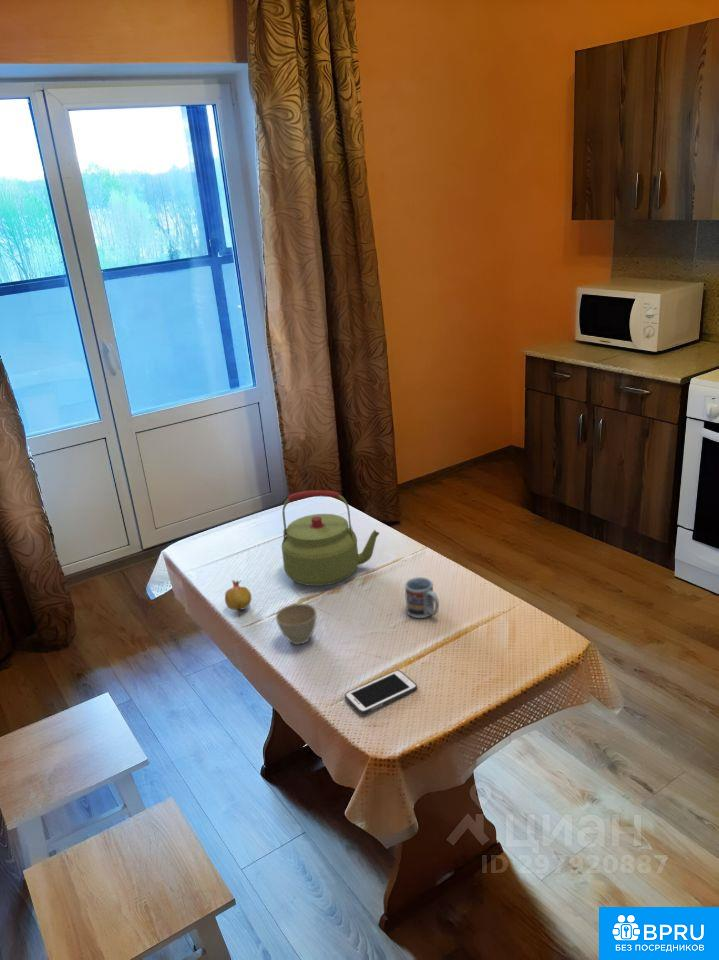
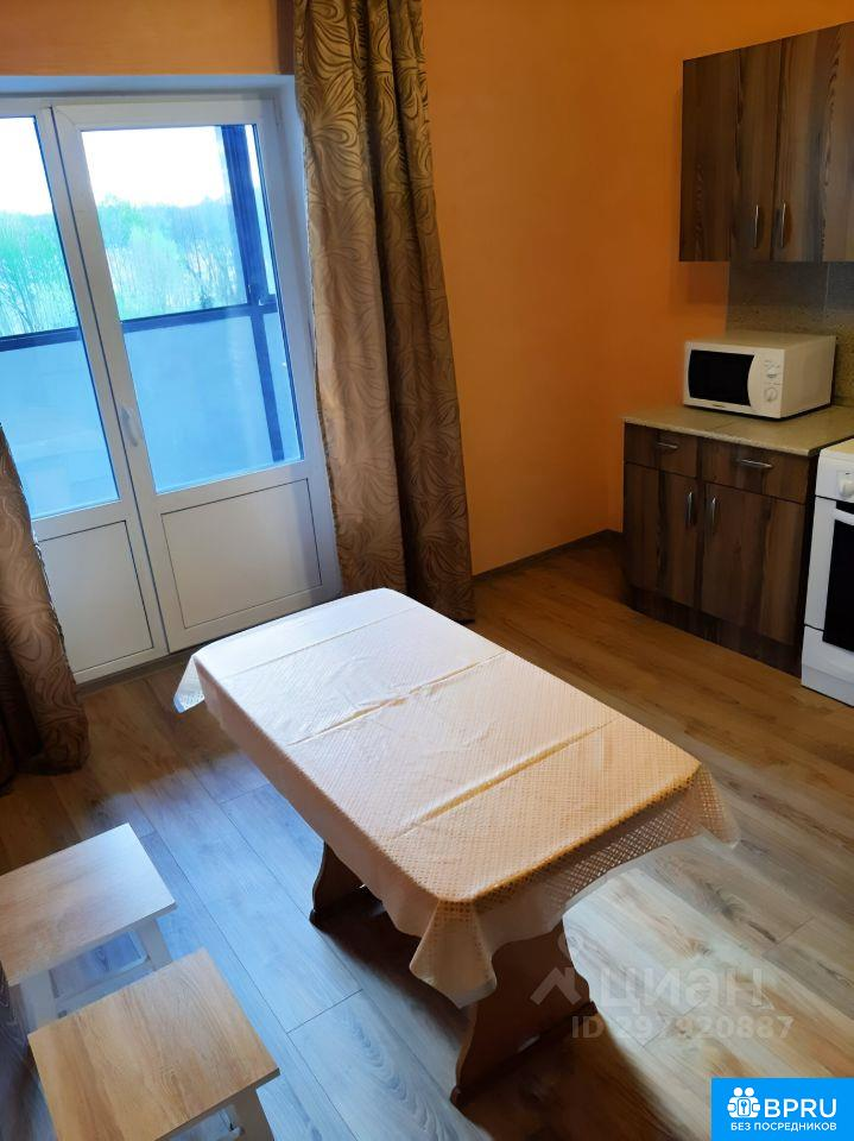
- cup (423, 599)
- cell phone (381, 691)
- fruit (237, 595)
- flower pot (297, 626)
- kettle (329, 531)
